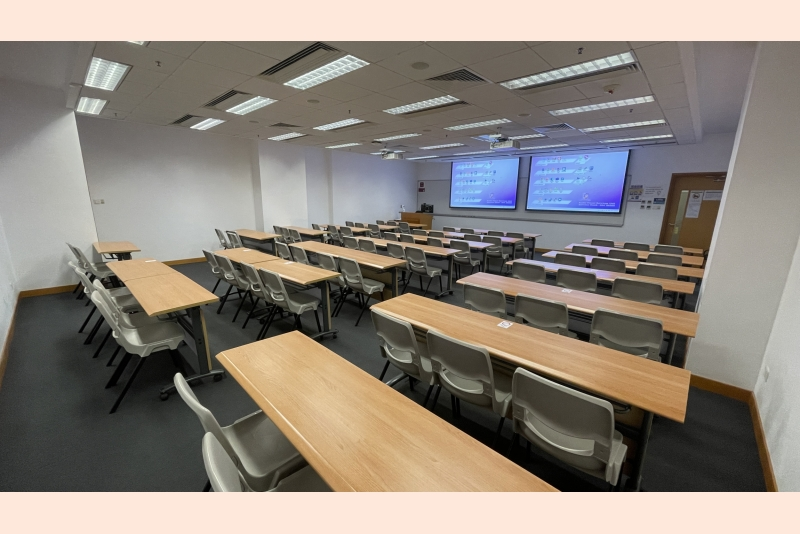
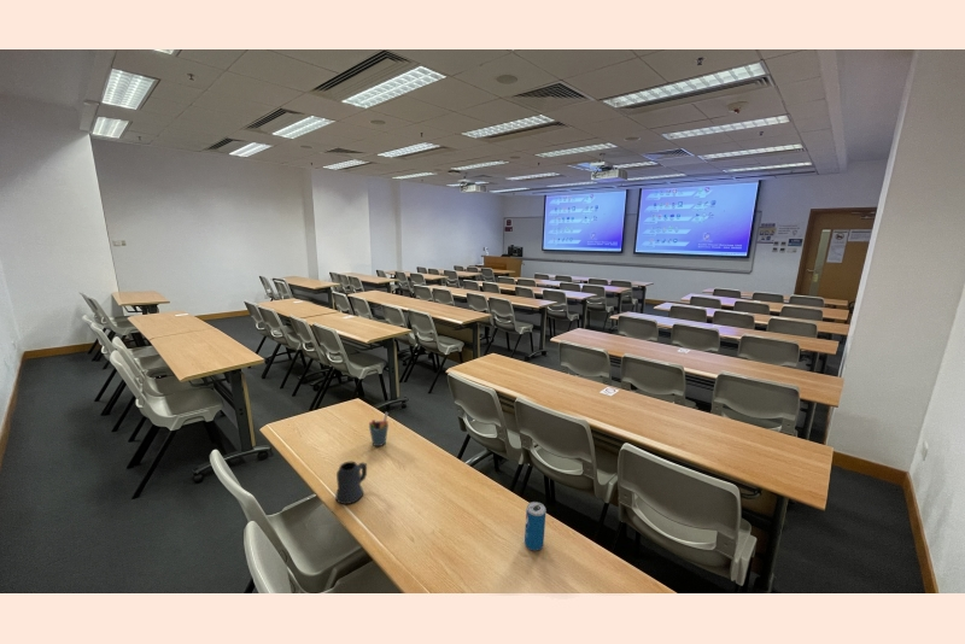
+ beverage can (534, 526)
+ pen holder (379, 429)
+ mug (352, 478)
